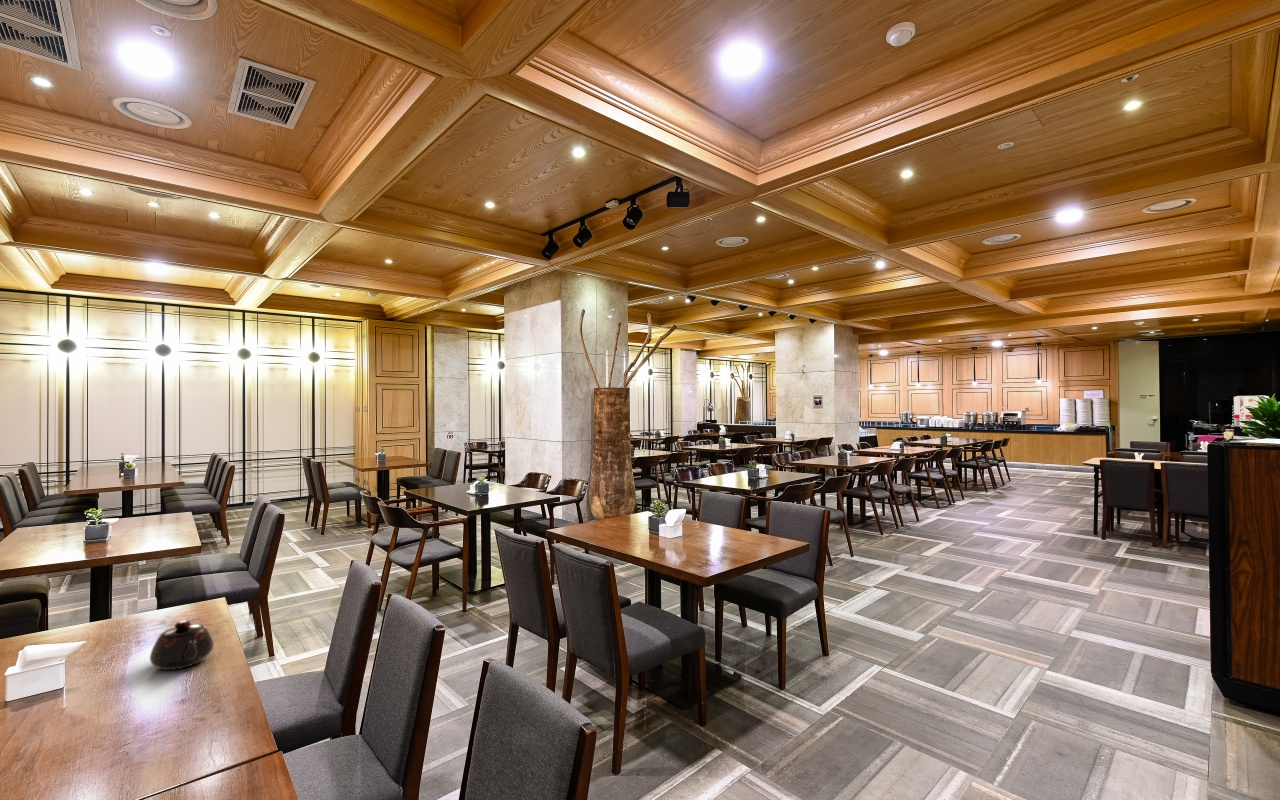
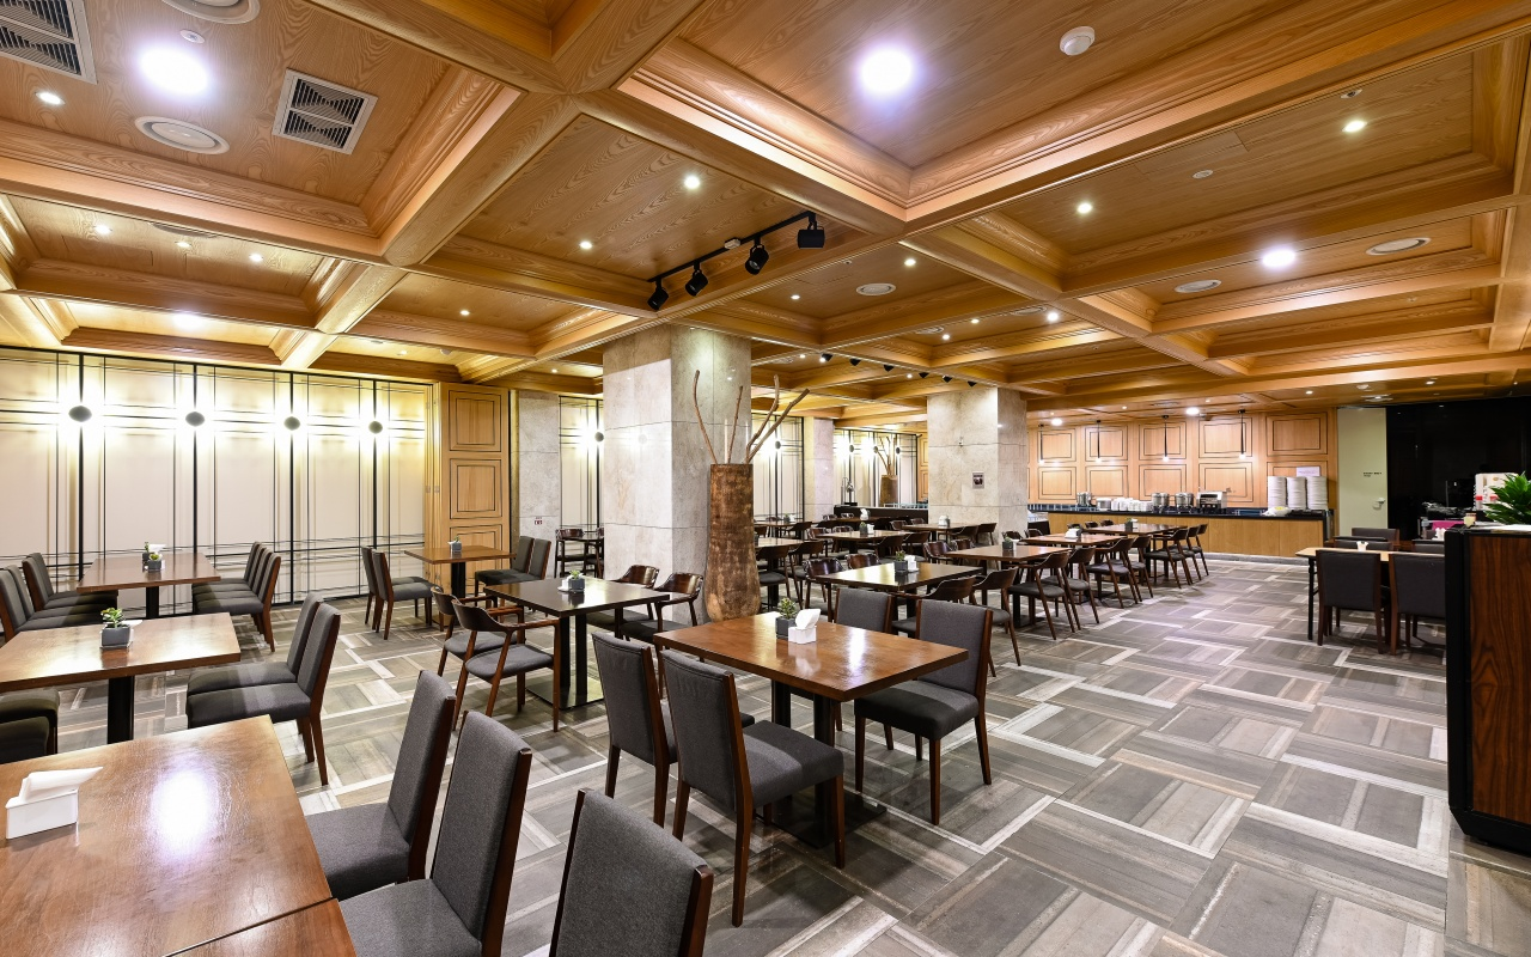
- teapot (183, 642)
